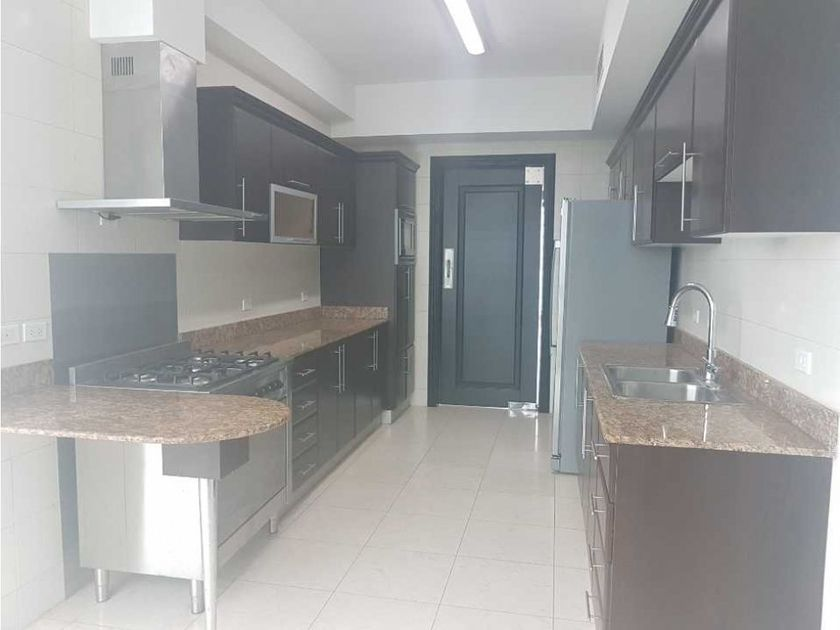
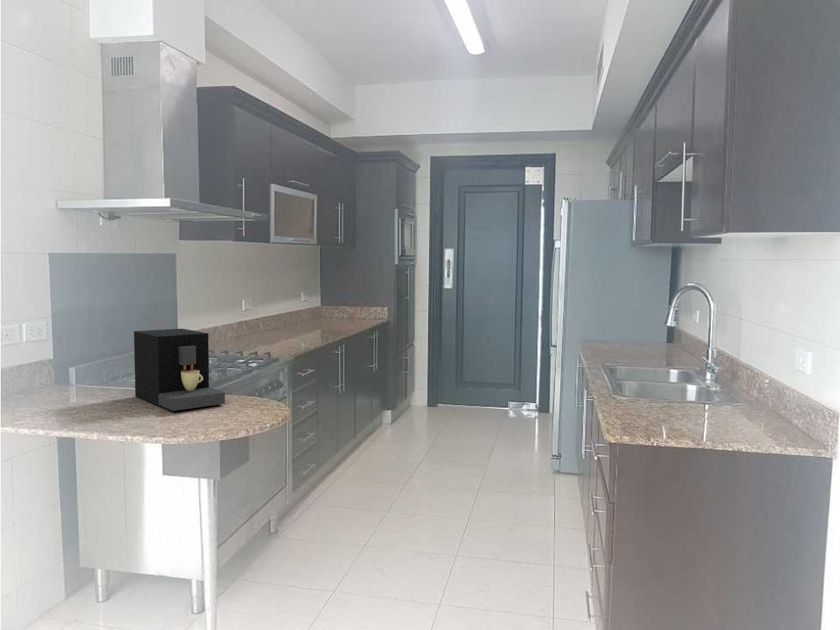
+ coffee maker (177, 367)
